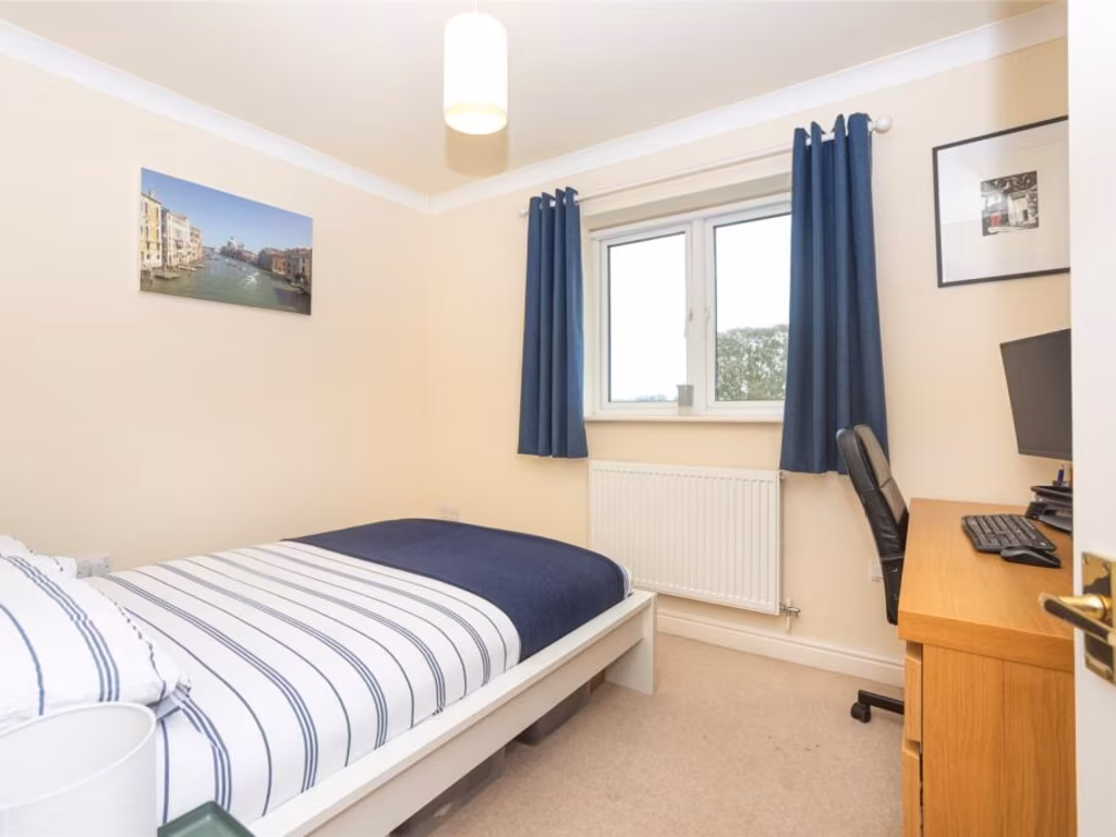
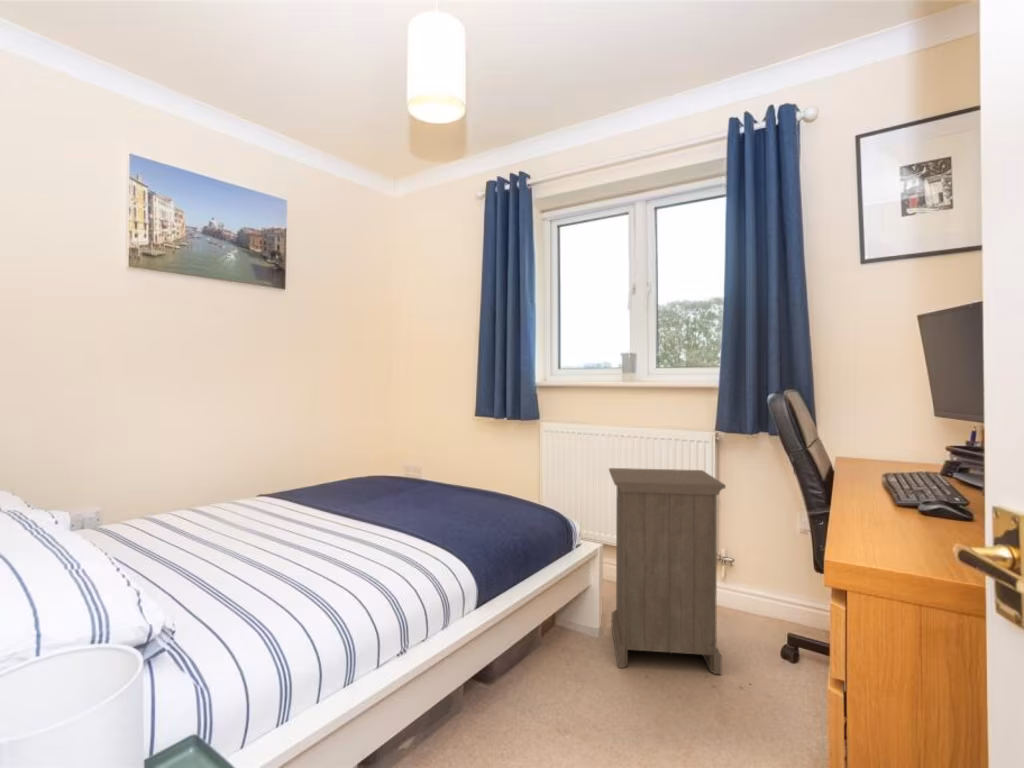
+ nightstand (661, 561)
